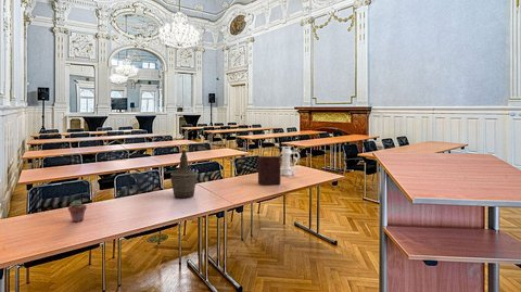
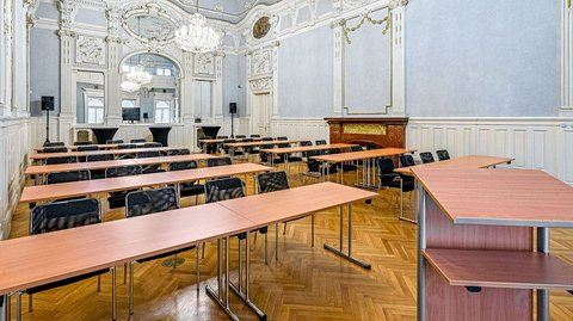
- potted succulent (77, 210)
- bottle (183, 173)
- lantern (289, 161)
- diary (269, 169)
